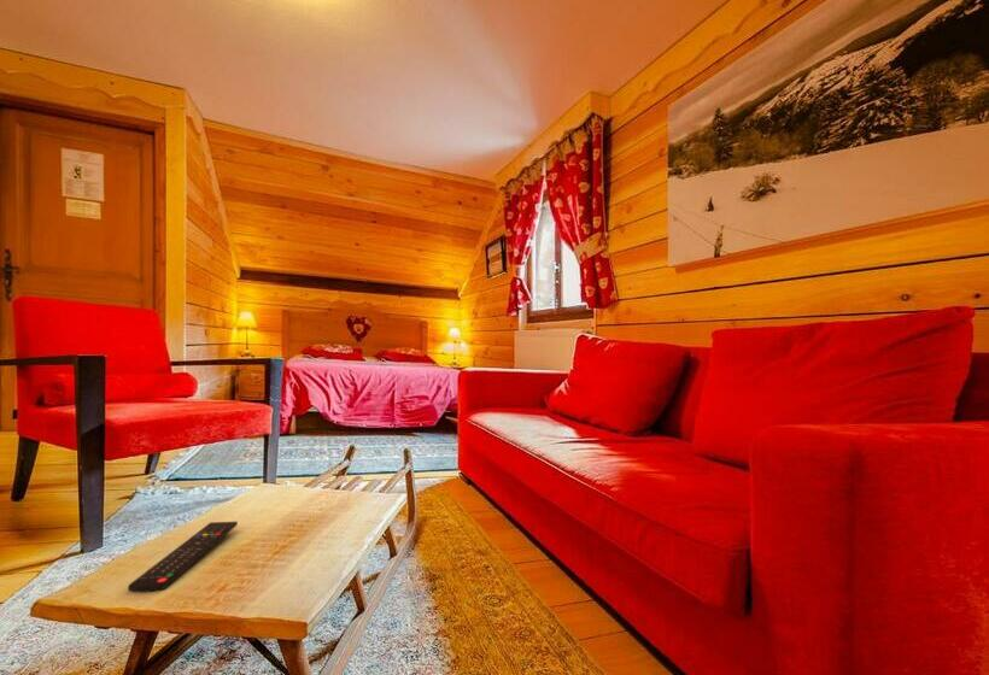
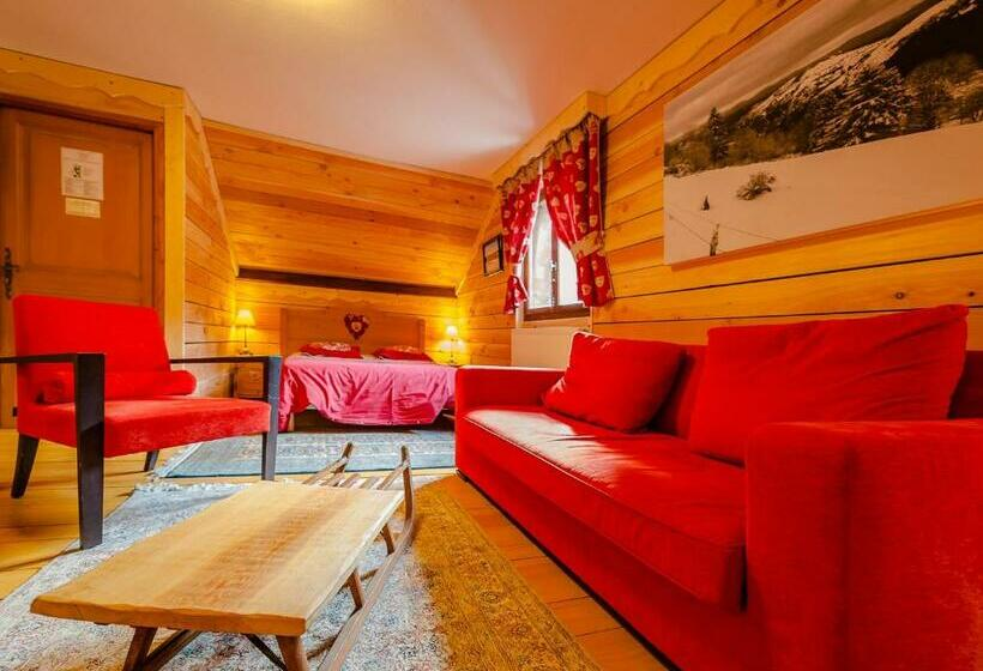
- remote control (189, 552)
